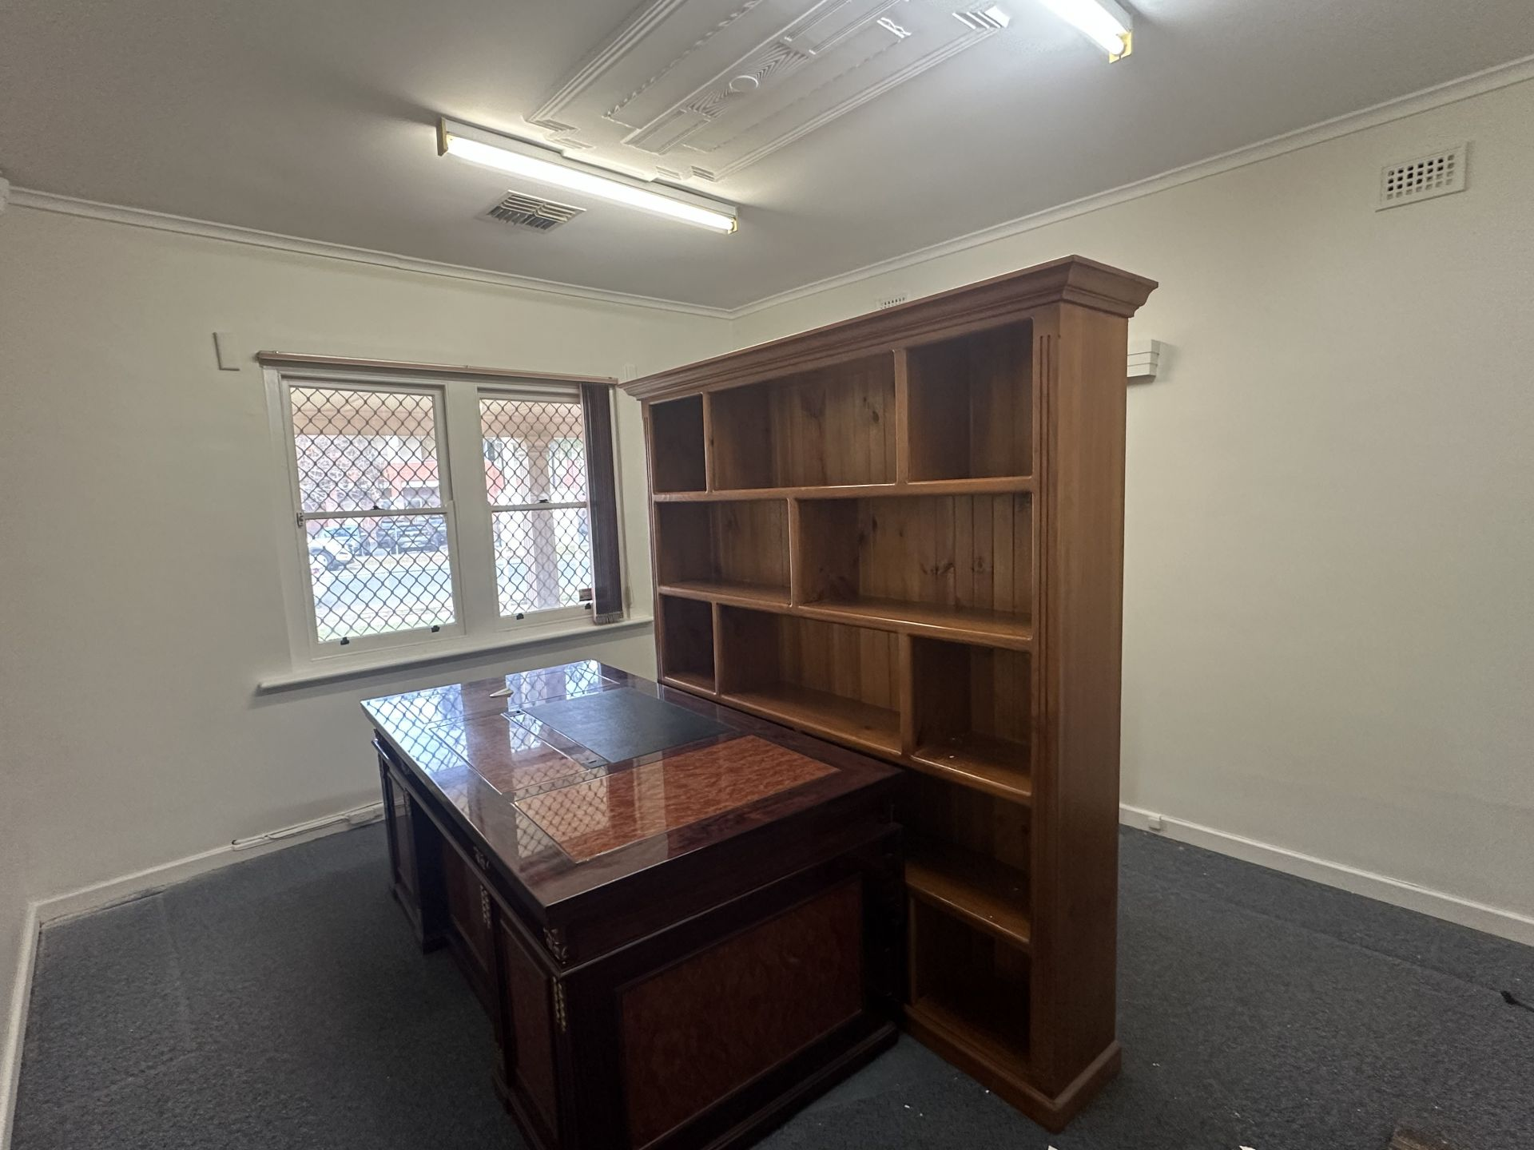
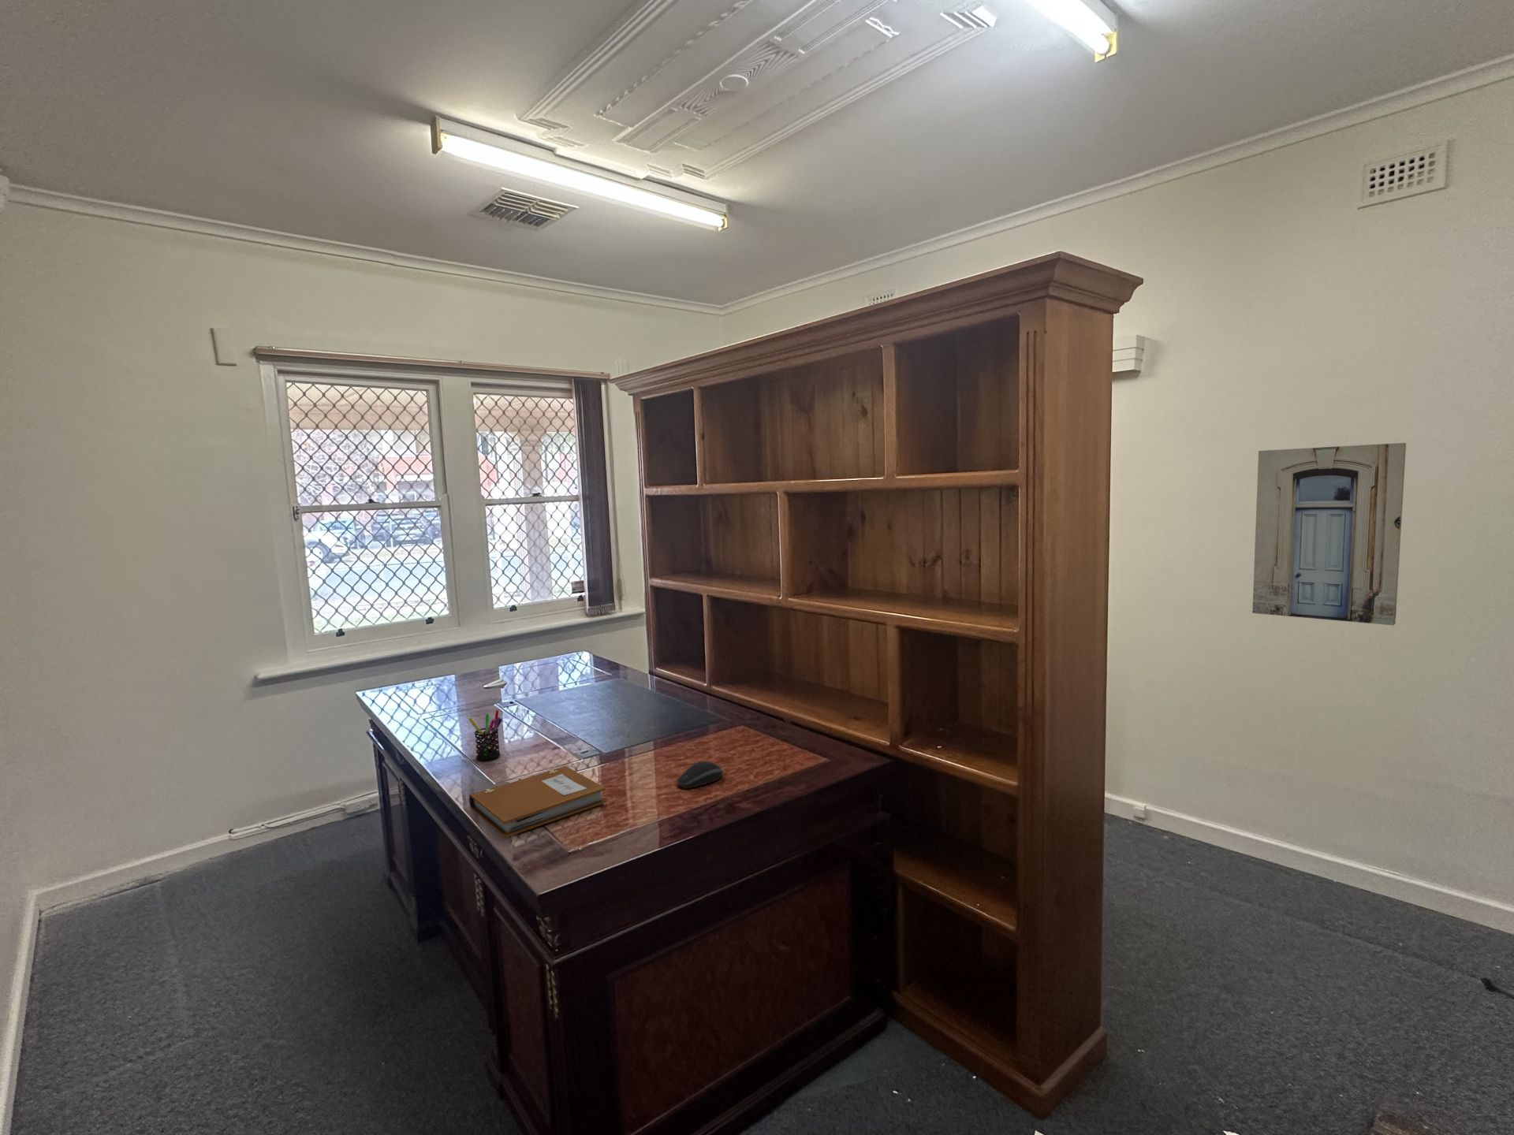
+ wall art (1324, 534)
+ computer mouse (700, 771)
+ pen holder (488, 733)
+ notebook (539, 796)
